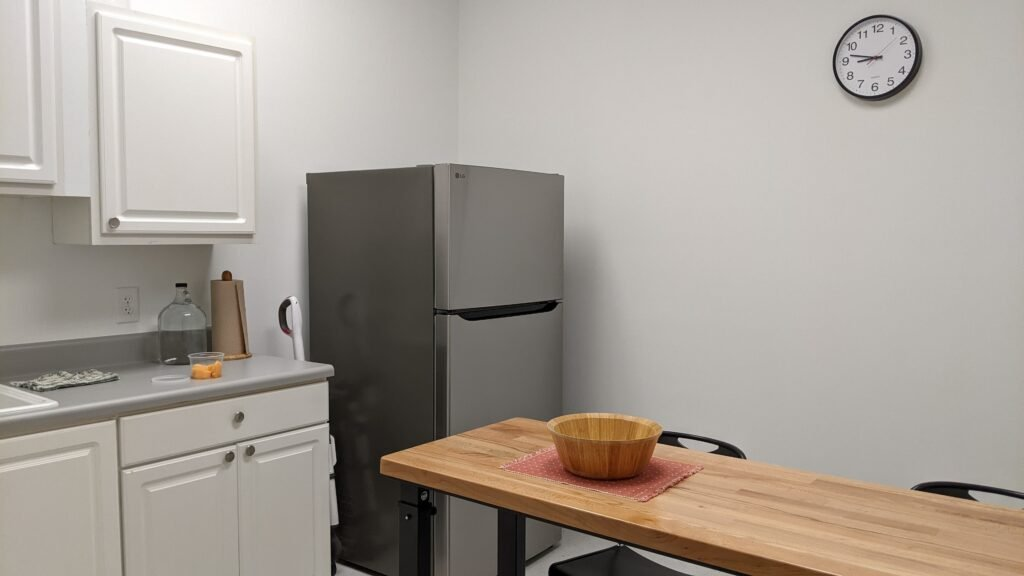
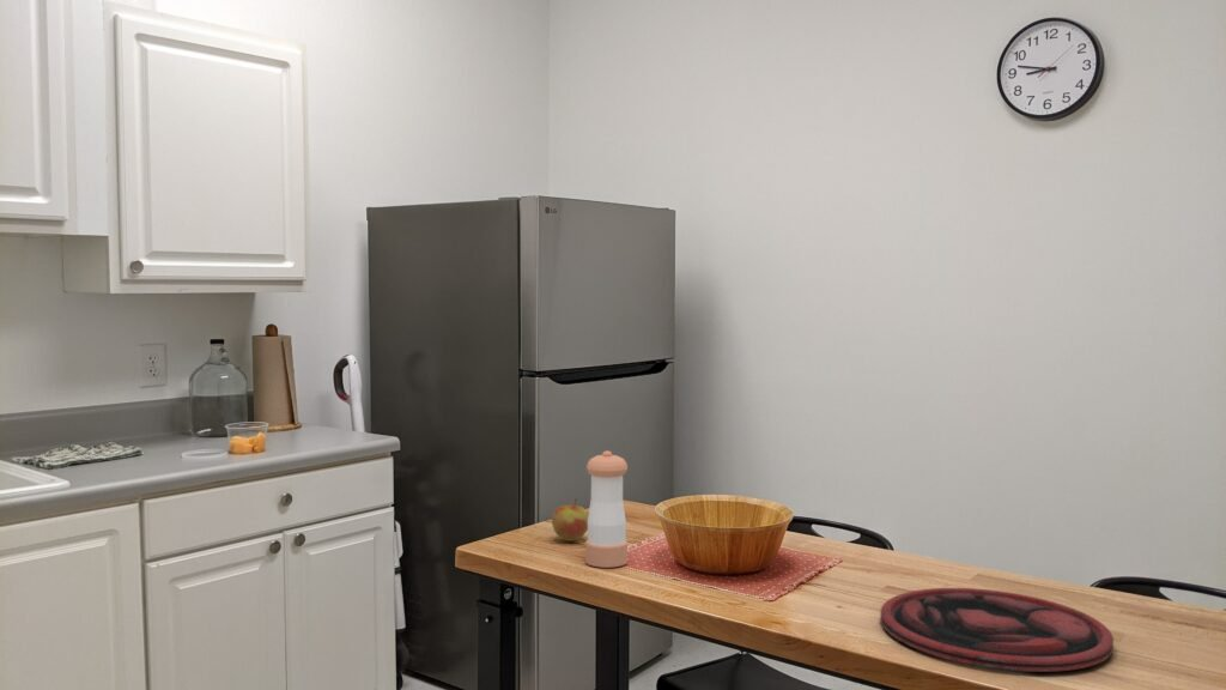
+ plate (991, 623)
+ apple (570, 518)
+ pepper shaker (606, 506)
